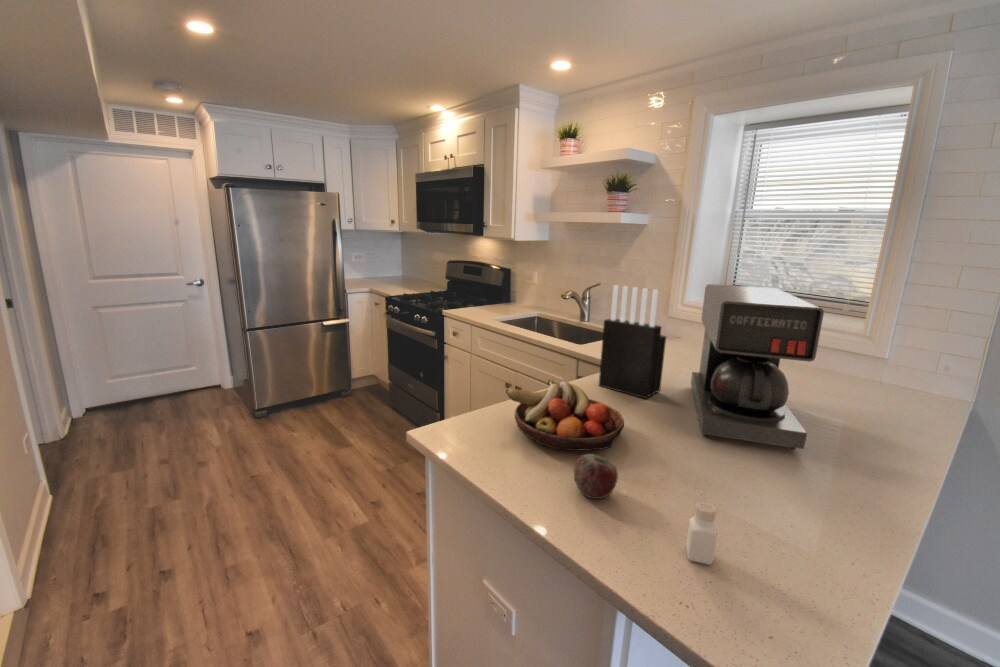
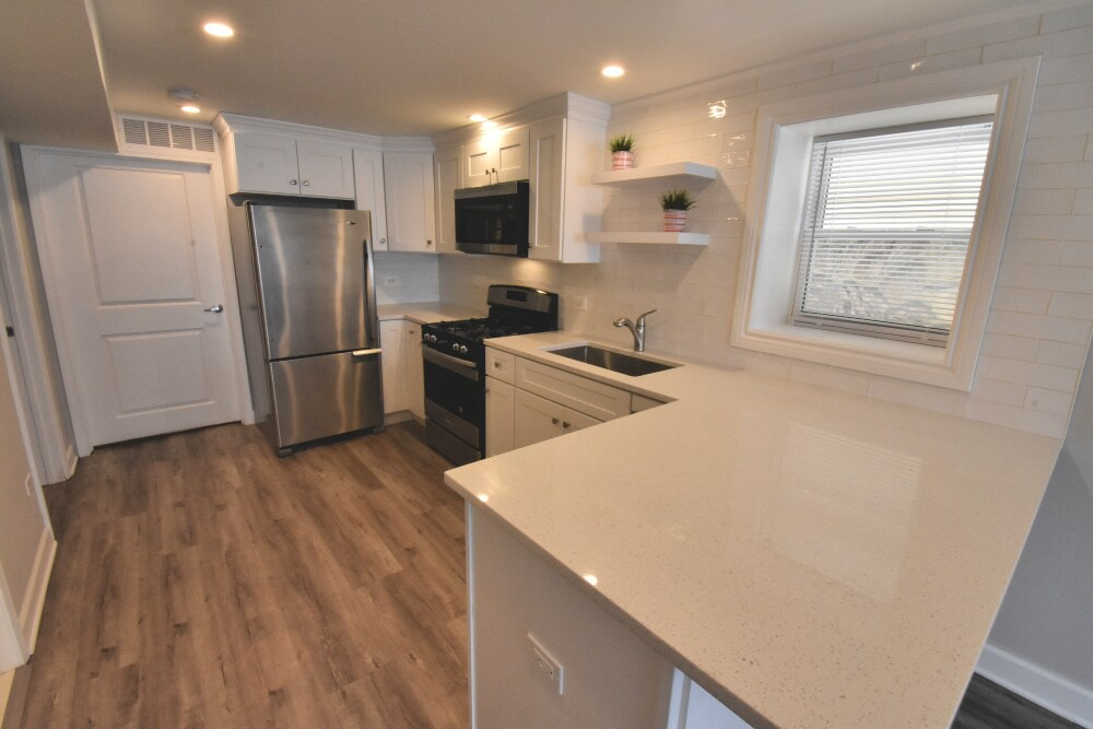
- pepper shaker (702, 532)
- knife block (635, 338)
- fruit bowl (567, 410)
- apple (596, 475)
- coffee maker (745, 356)
